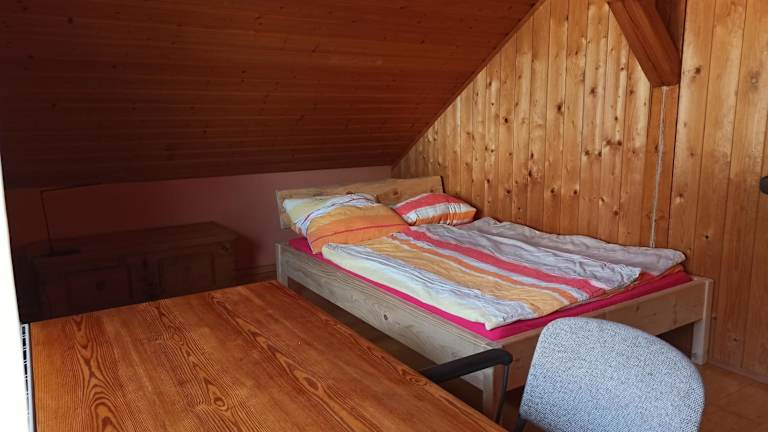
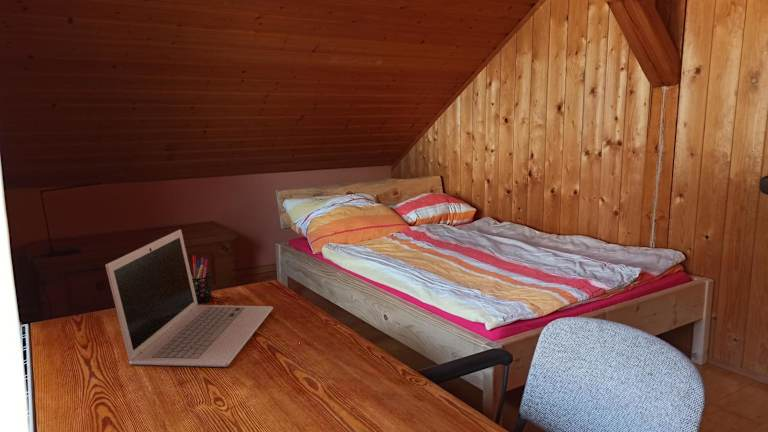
+ pen holder (196, 279)
+ laptop (194, 290)
